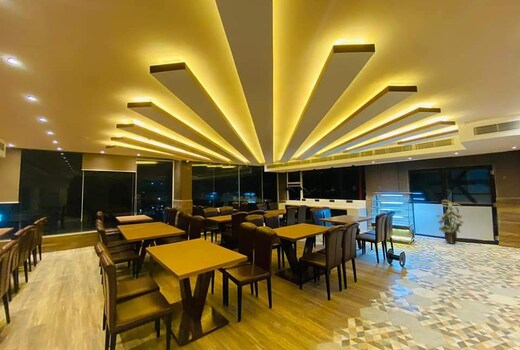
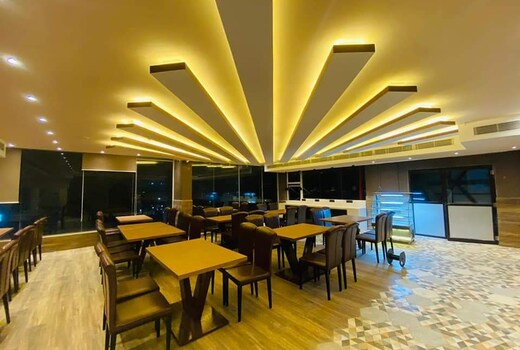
- indoor plant (448, 221)
